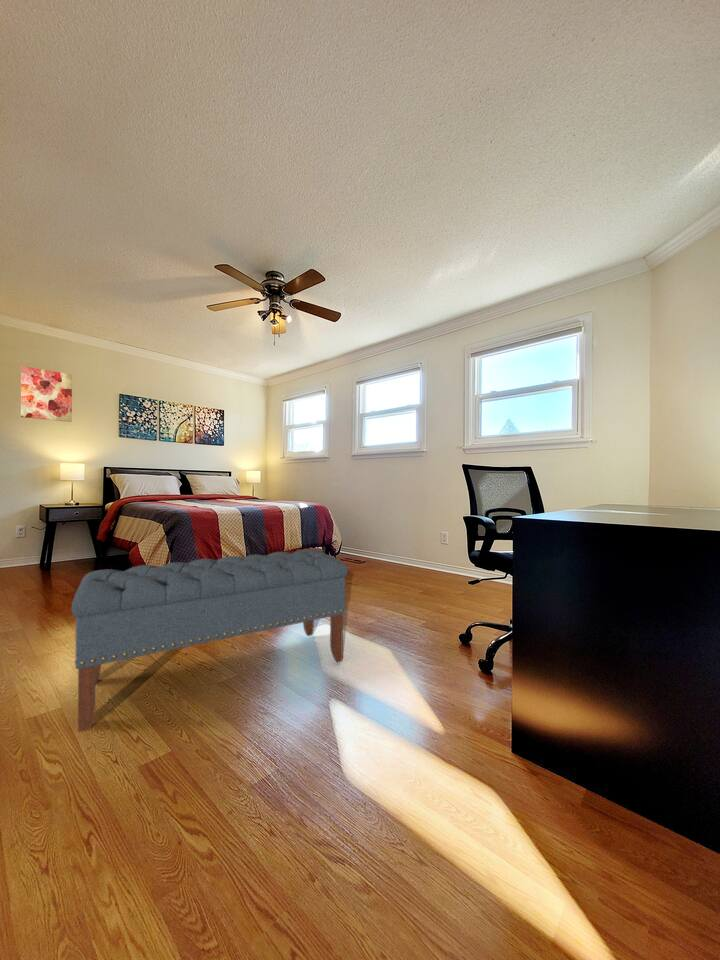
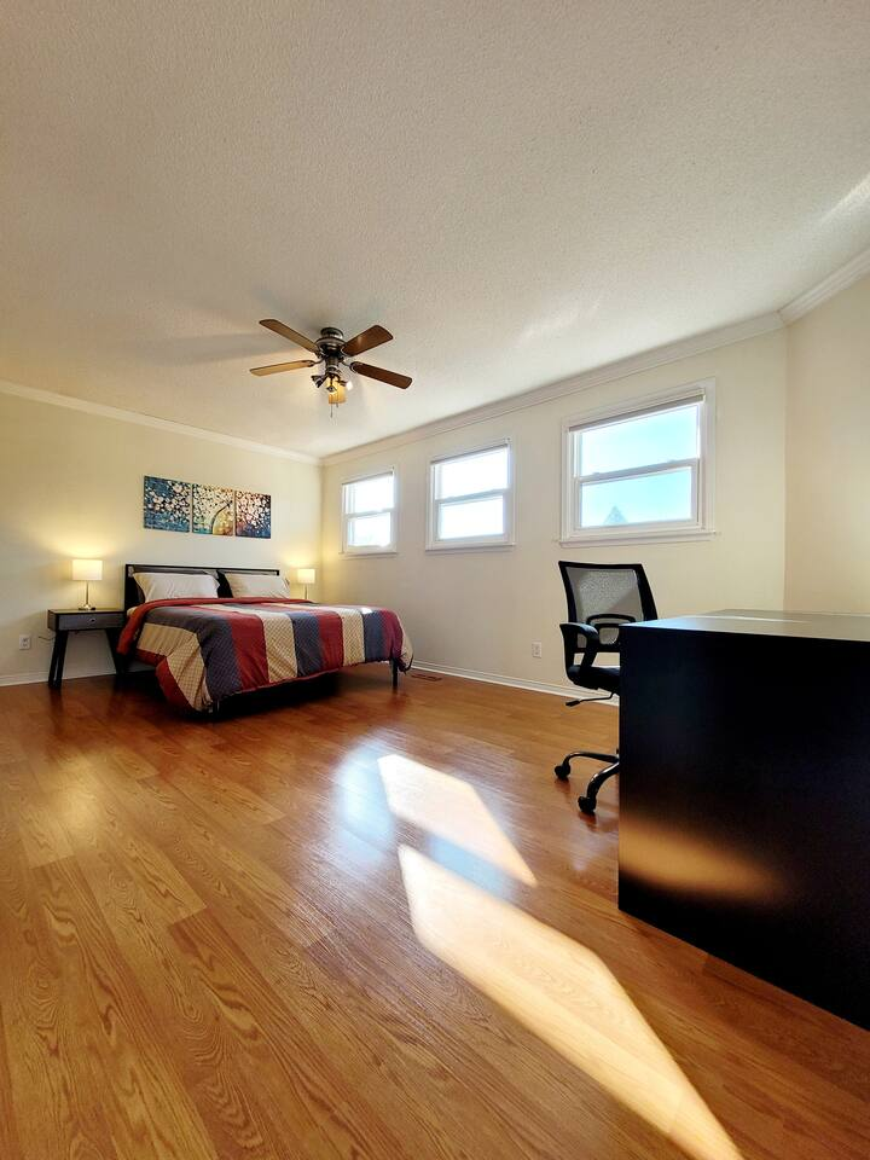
- bench (223, 617)
- wall art (47, 395)
